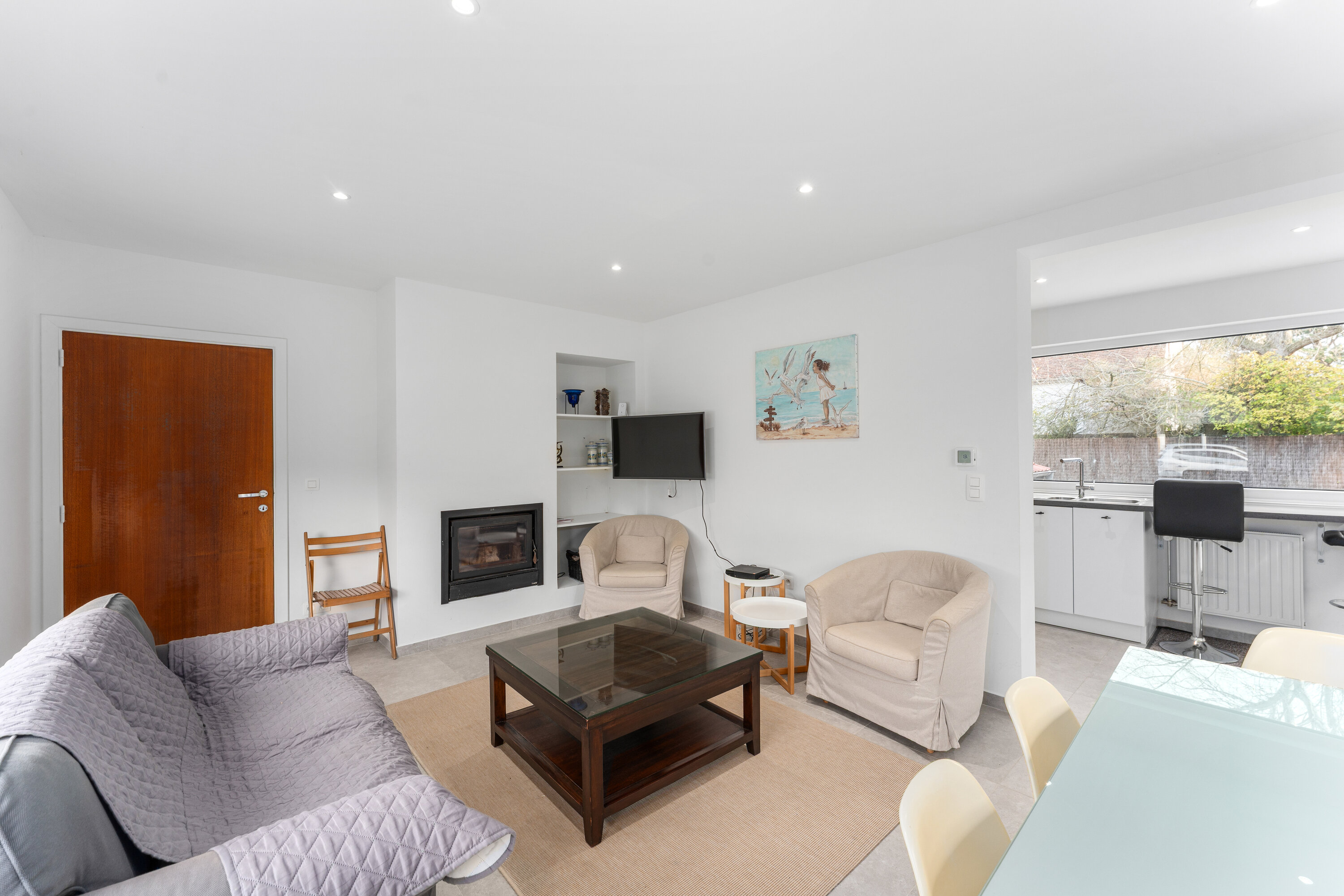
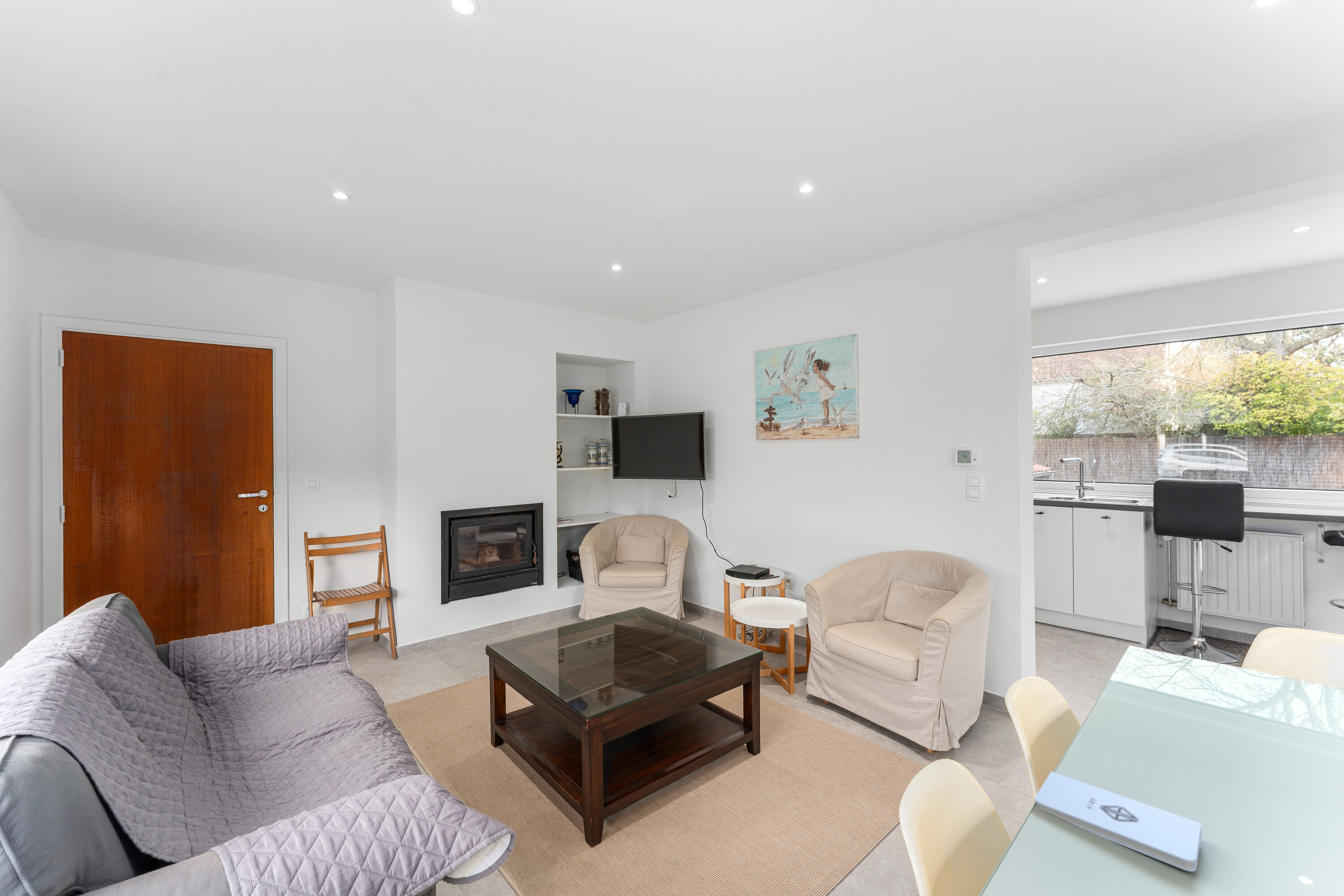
+ notepad (1114, 816)
